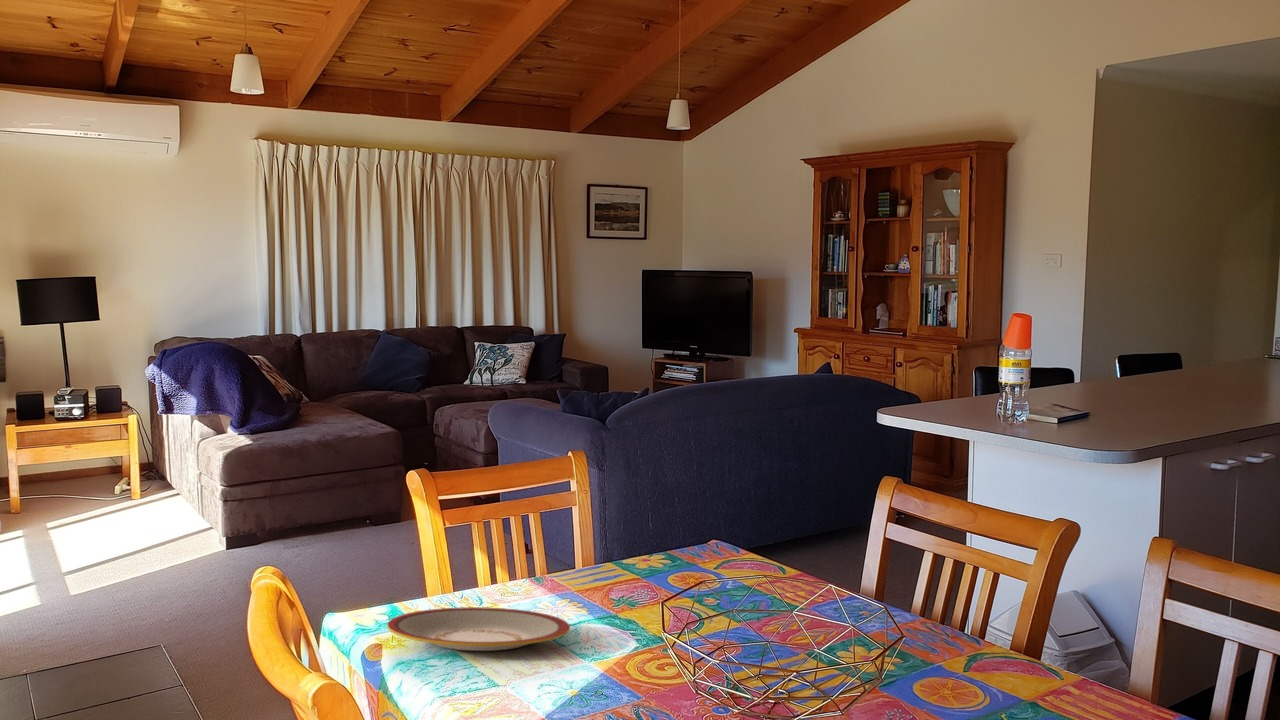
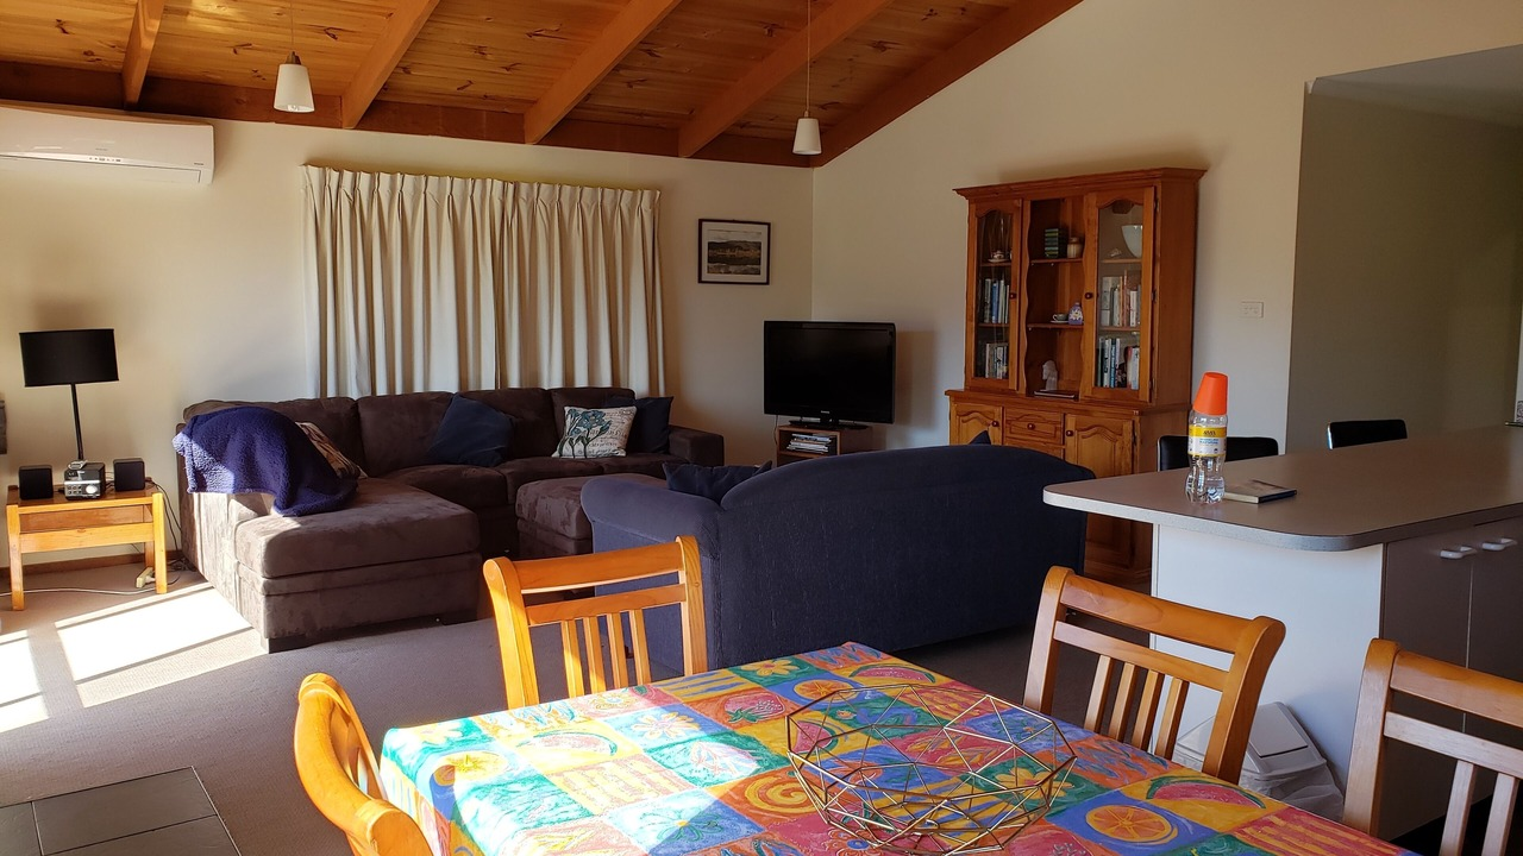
- plate (478, 632)
